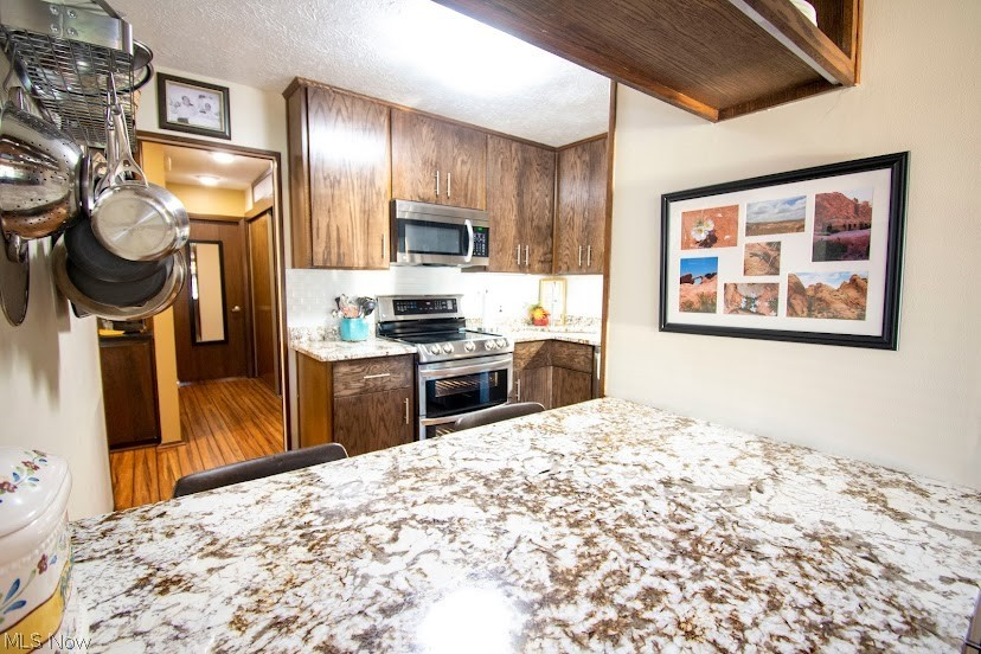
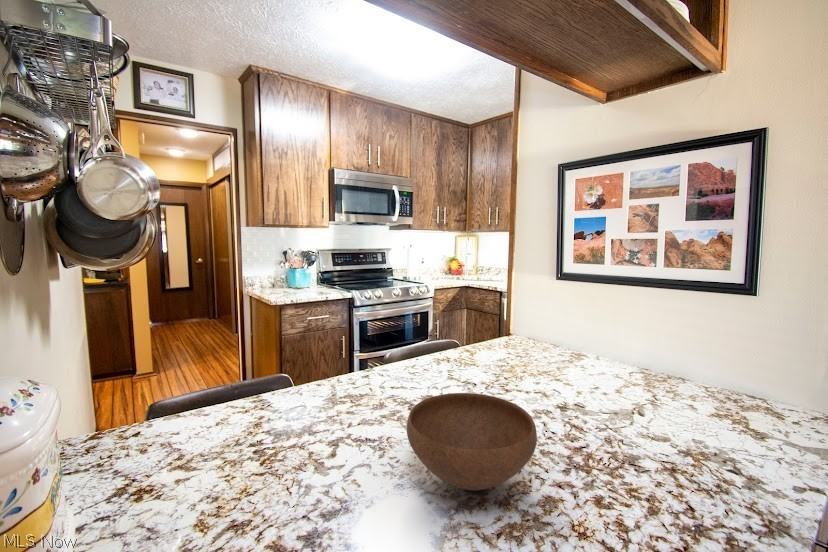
+ bowl (469, 449)
